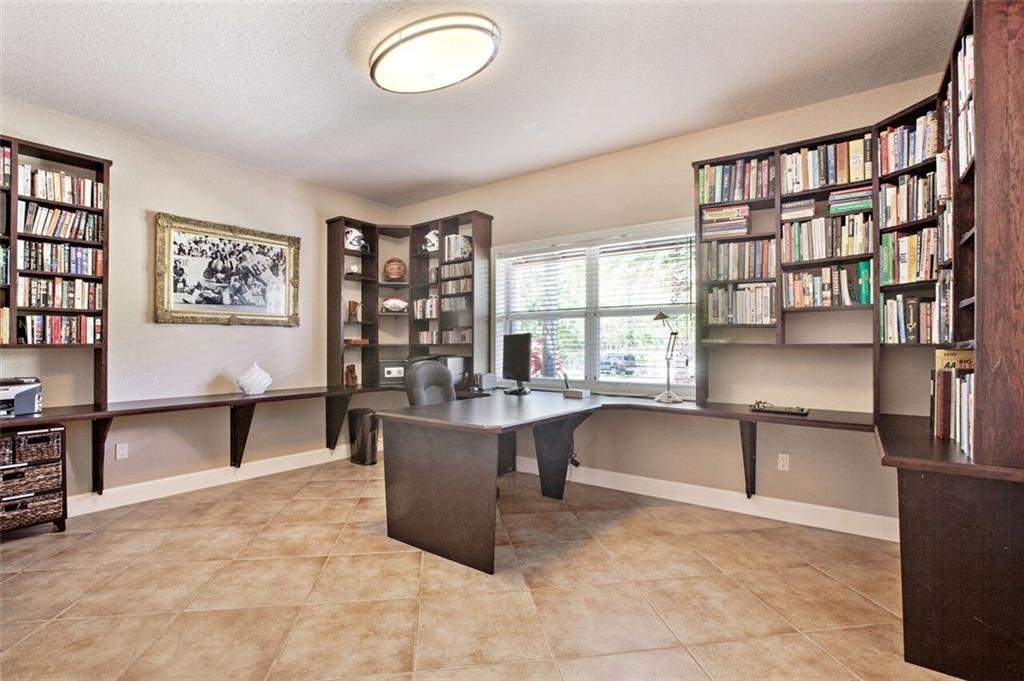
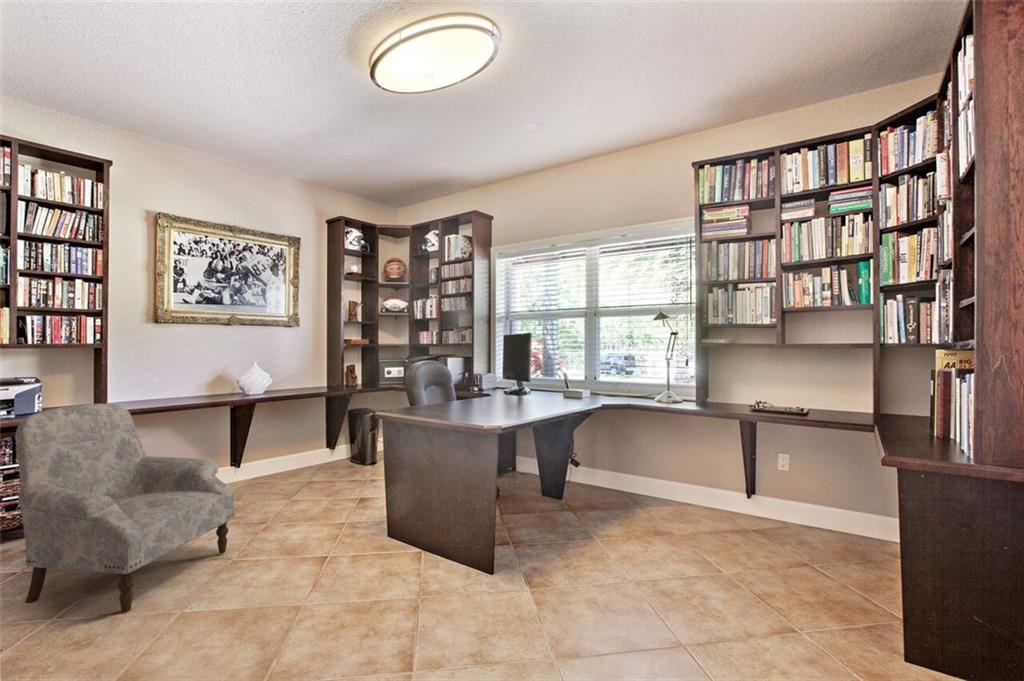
+ armchair (127, 490)
